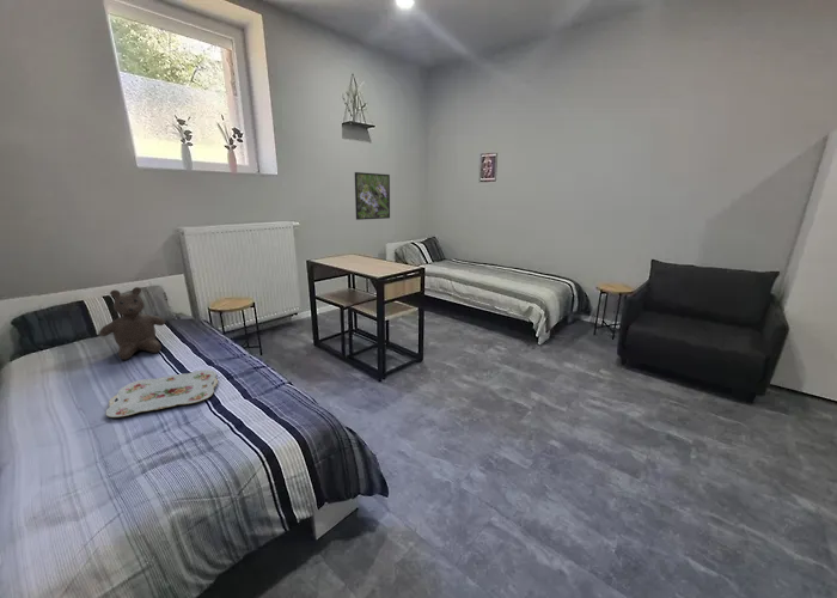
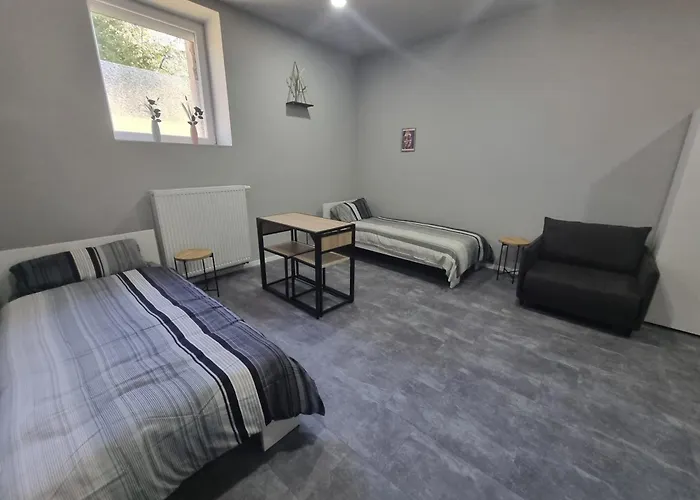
- teddy bear (133, 321)
- serving tray (166, 391)
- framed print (373, 196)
